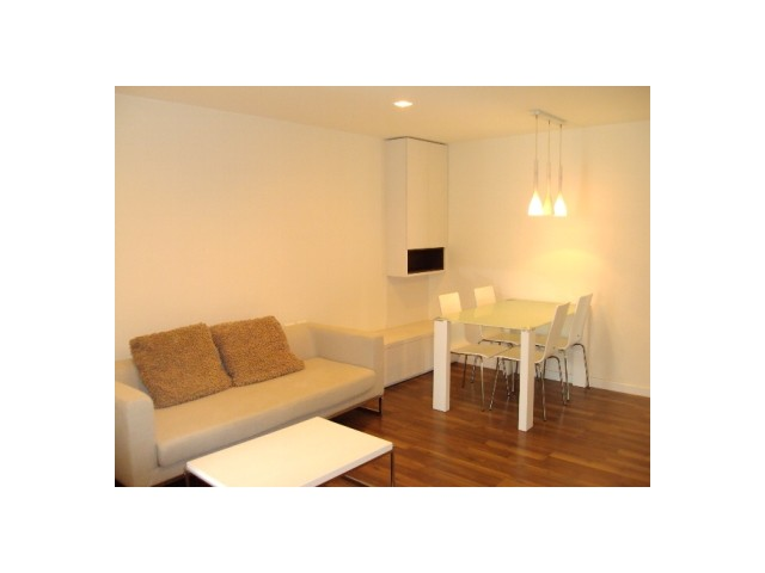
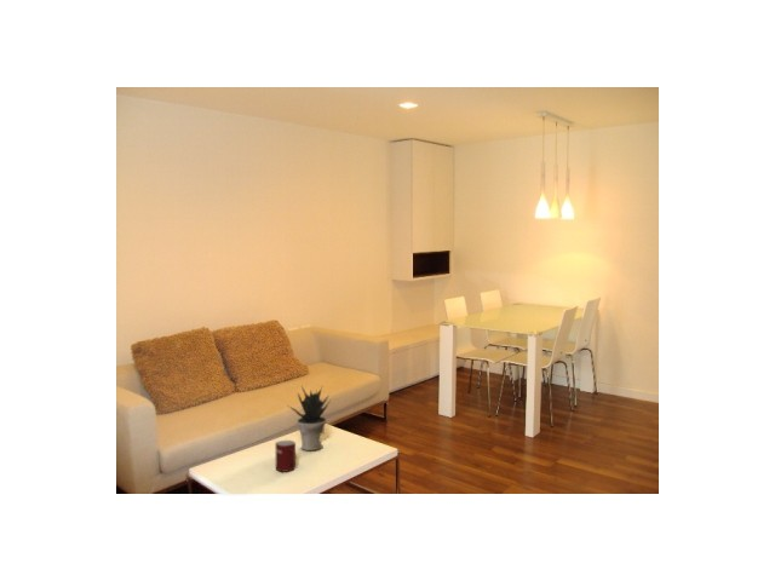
+ potted plant (314, 415)
+ mug (287, 456)
